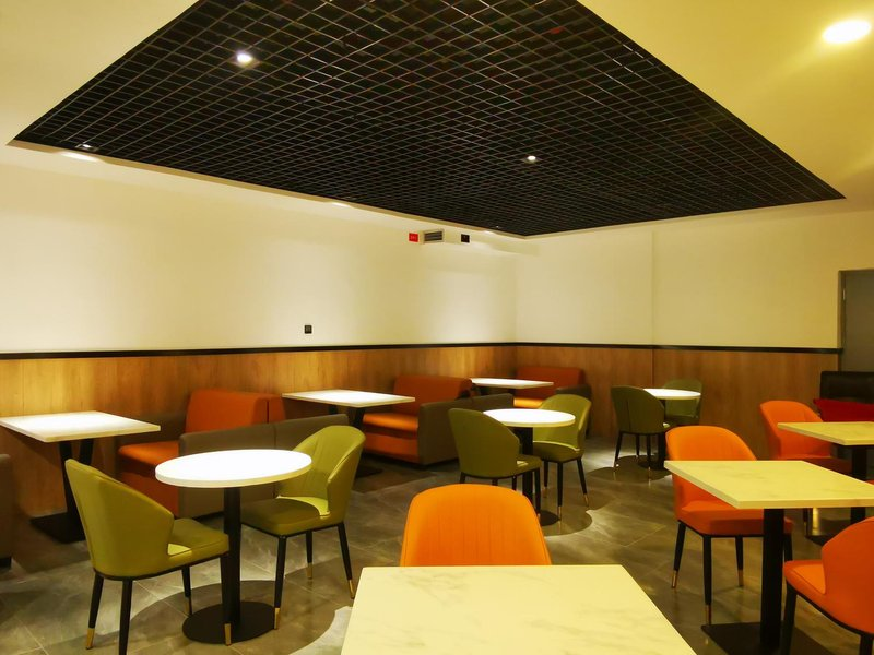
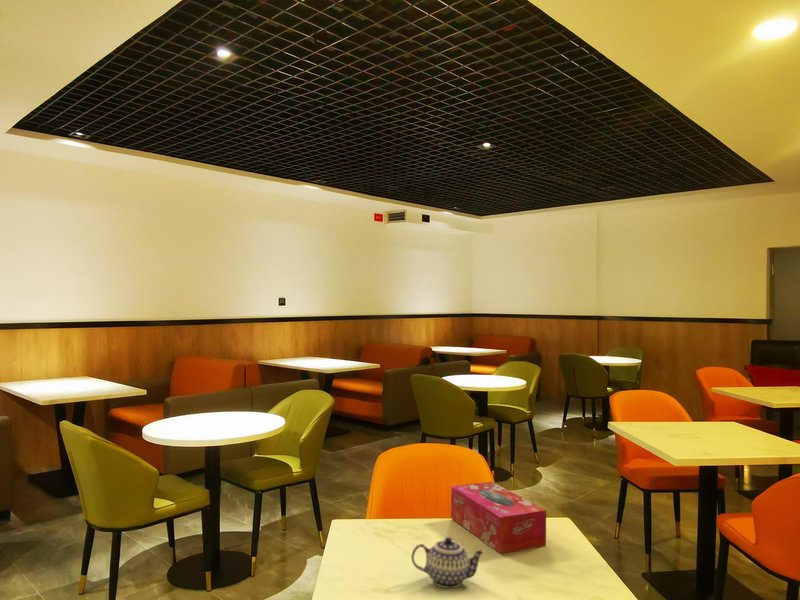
+ tissue box (495, 514)
+ teapot (447, 559)
